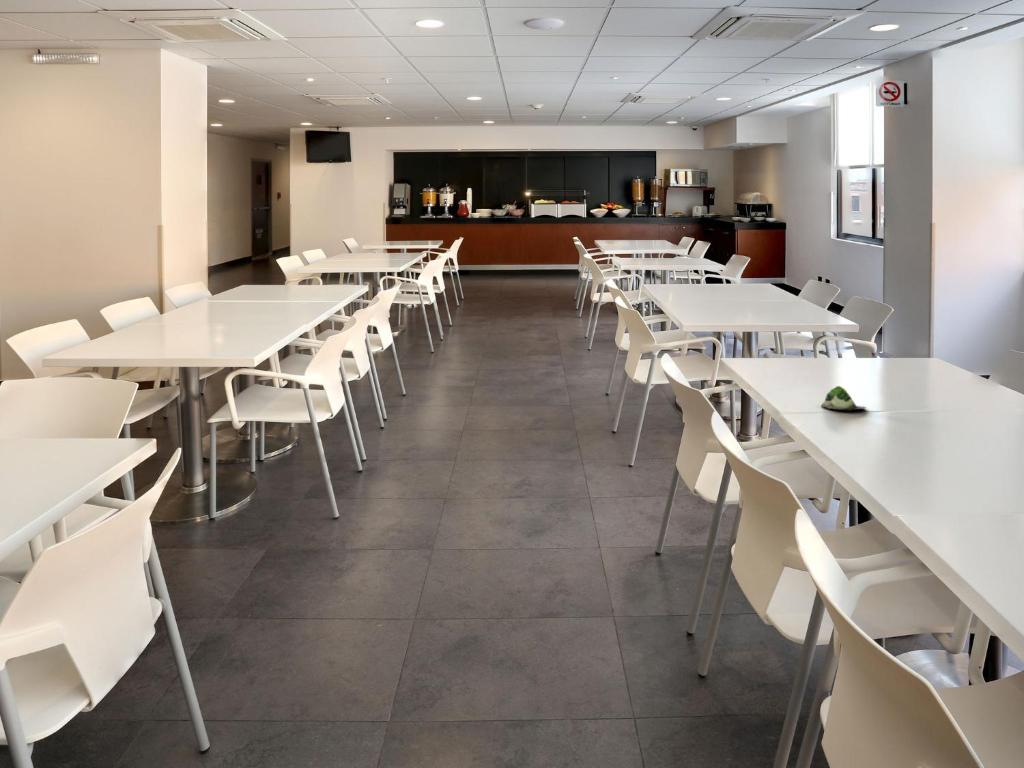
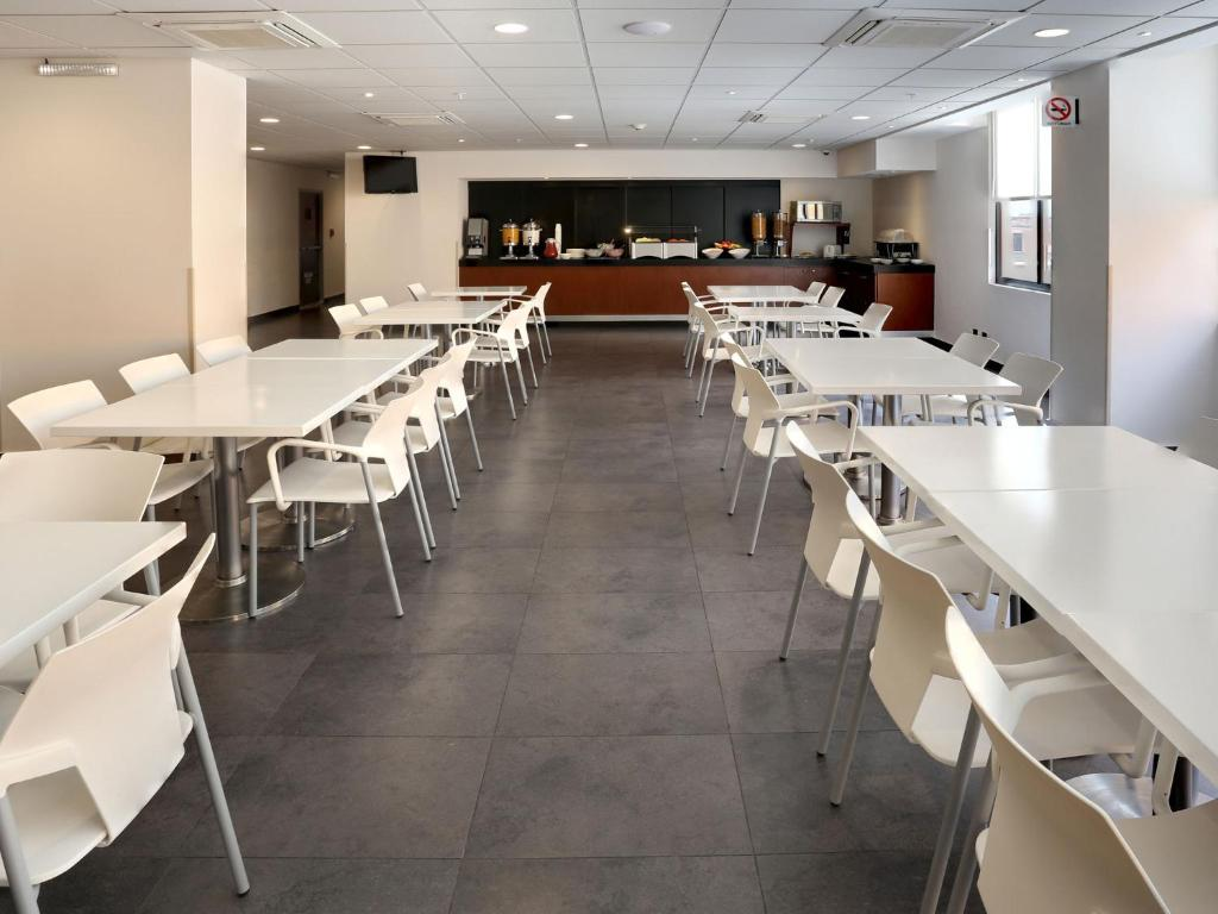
- succulent plant (844, 396)
